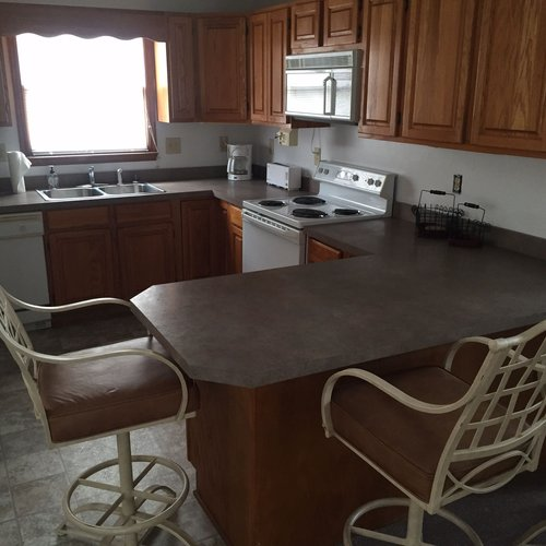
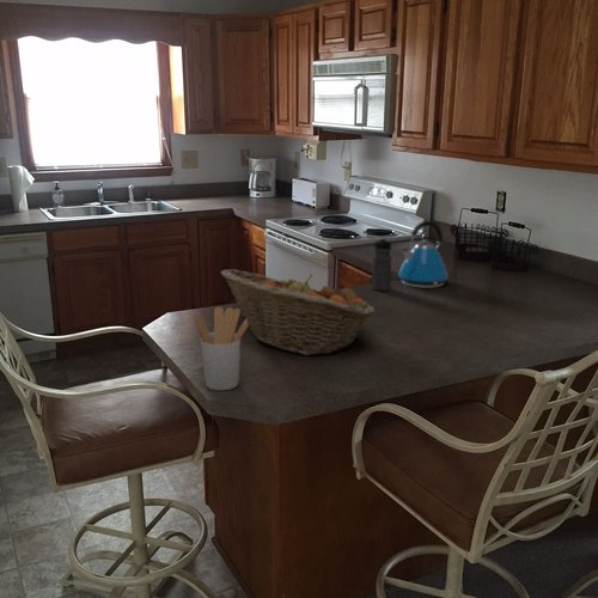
+ fruit basket (295, 303)
+ water bottle (382, 263)
+ utensil holder (222, 346)
+ kettle (426, 251)
